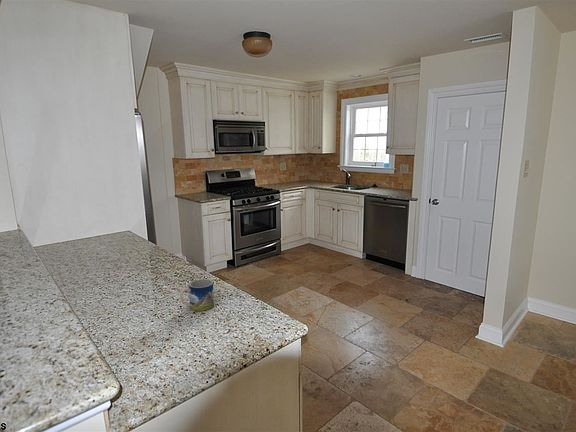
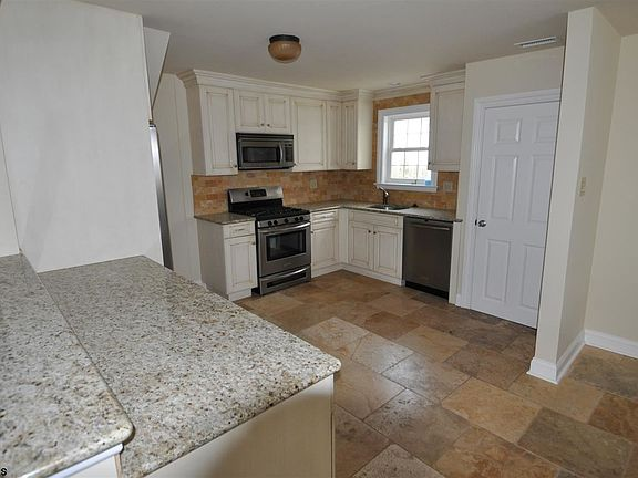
- mug (196, 295)
